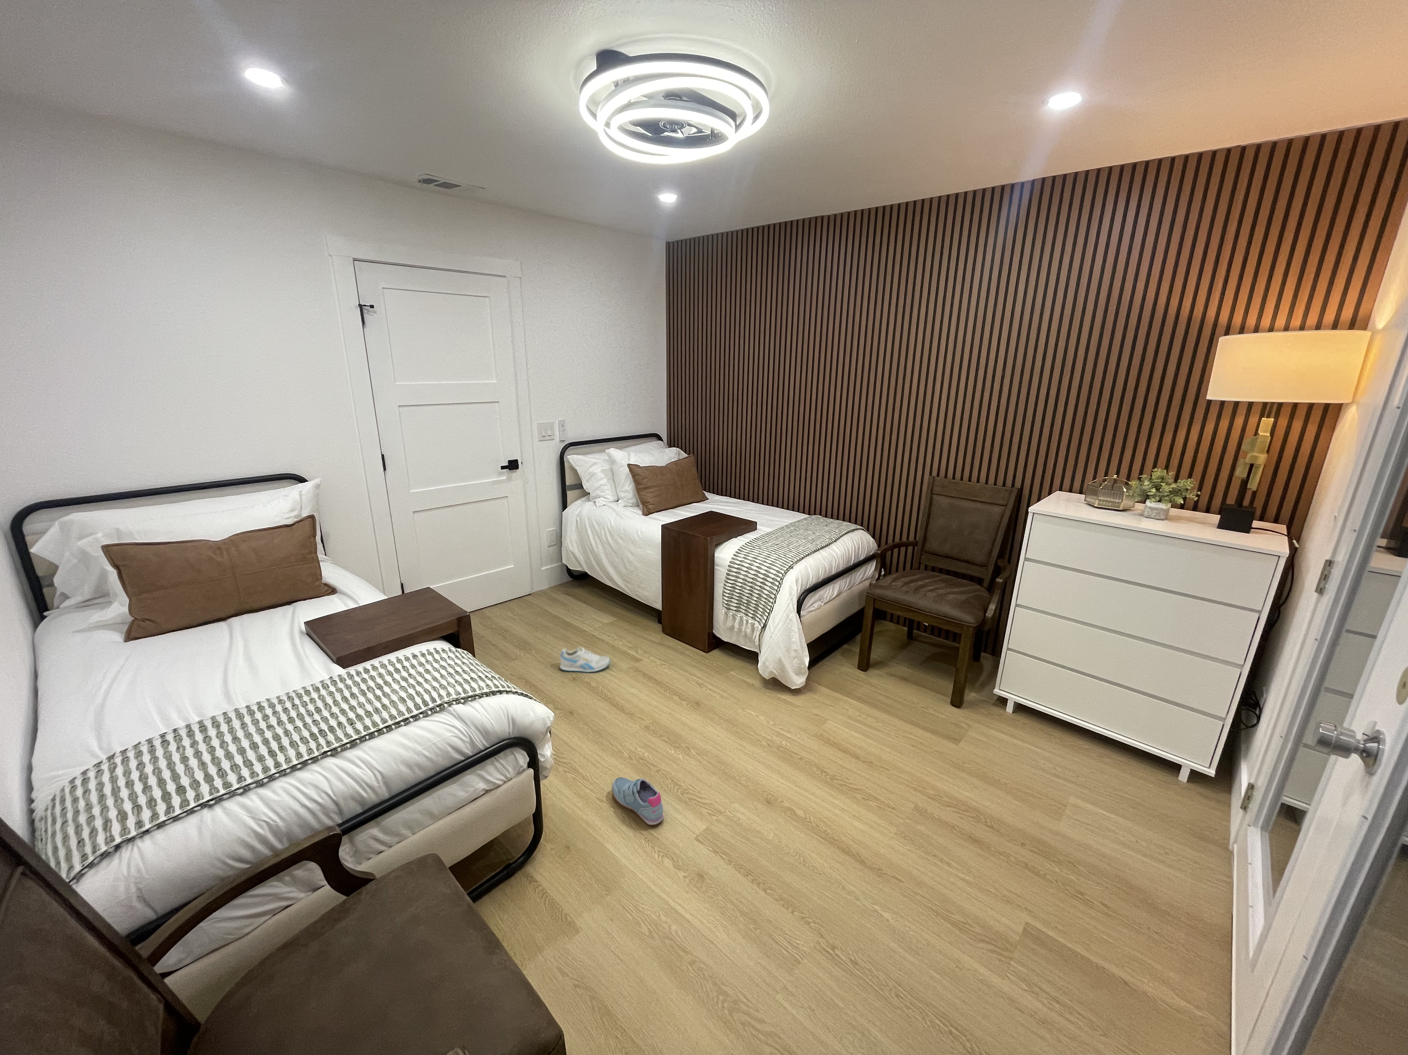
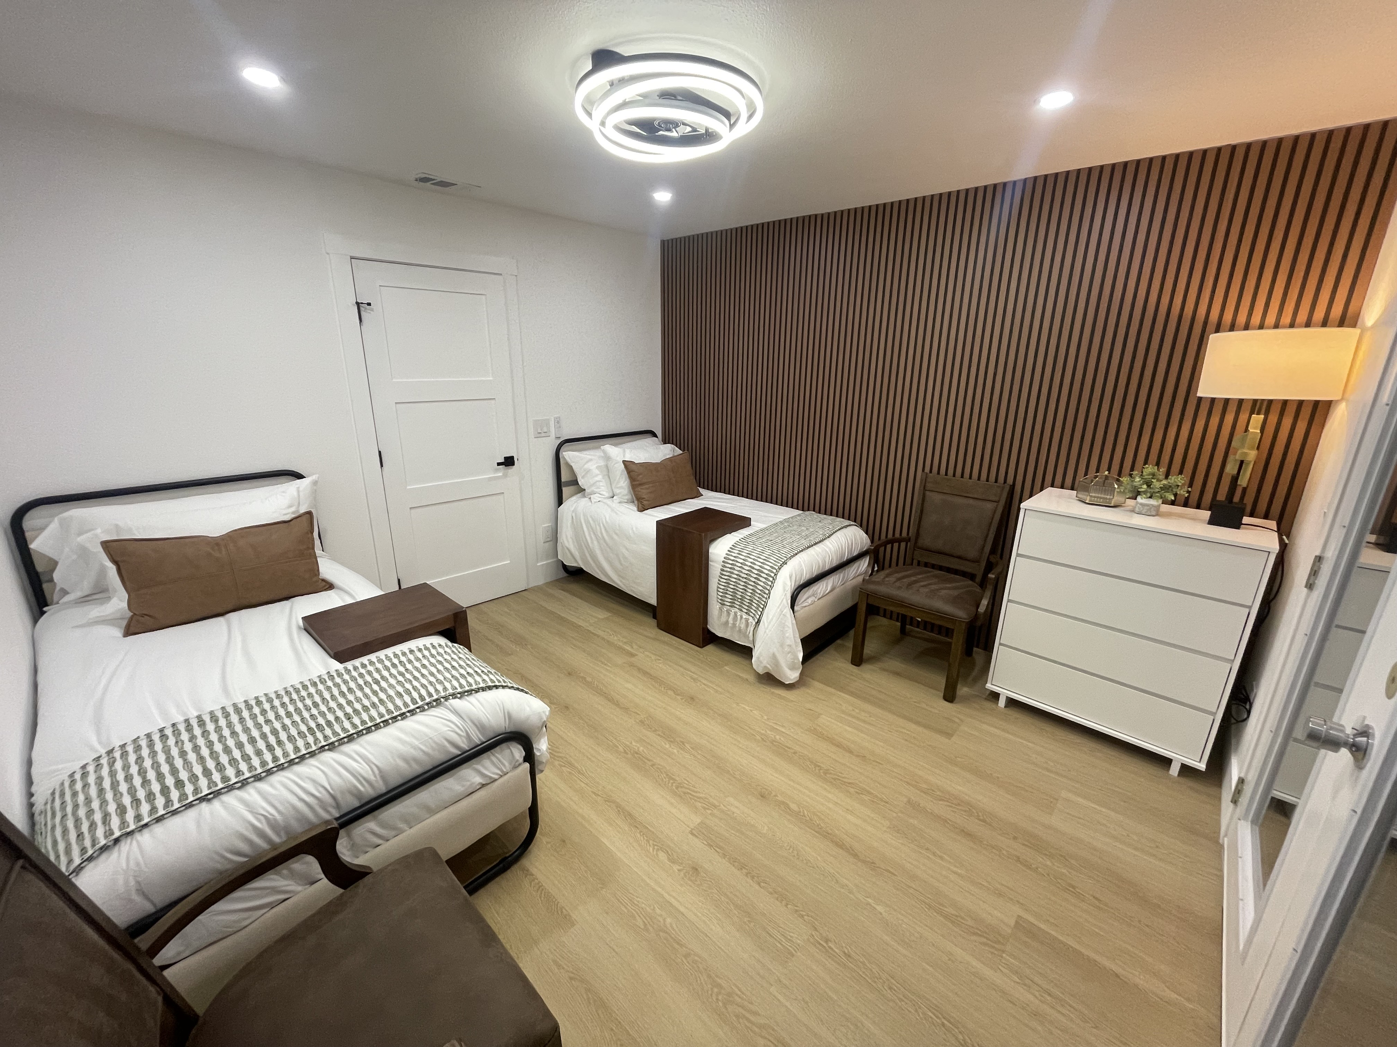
- shoe (637, 790)
- sneaker (584, 658)
